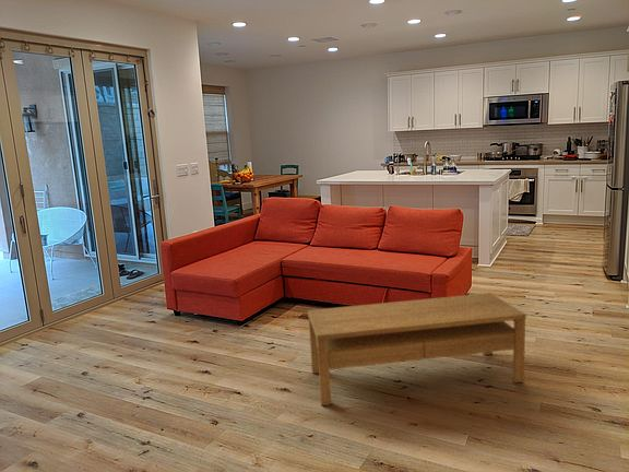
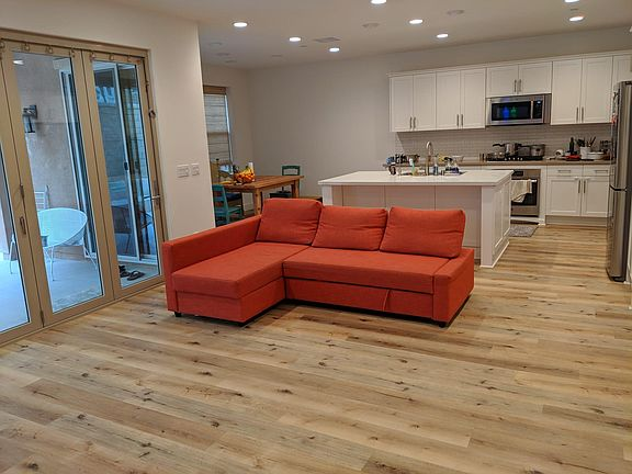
- coffee table (412, 344)
